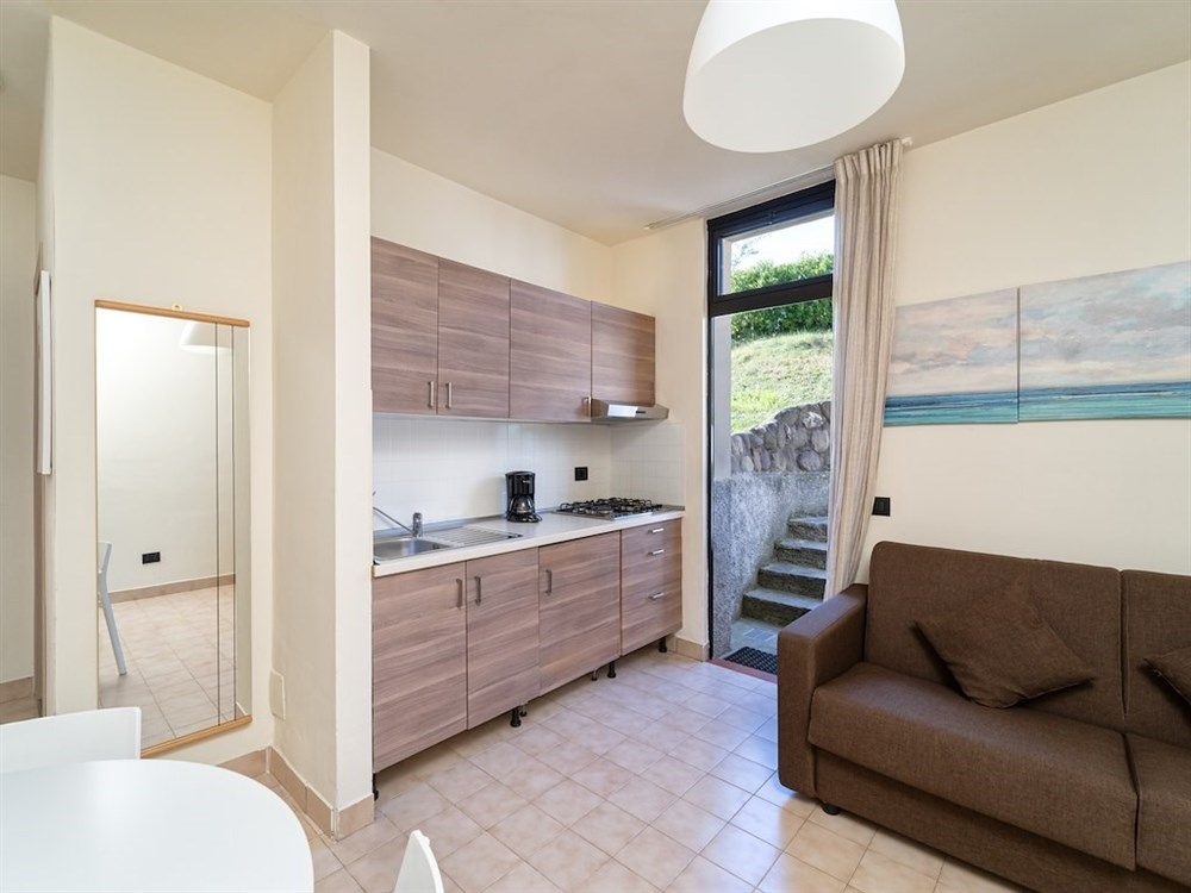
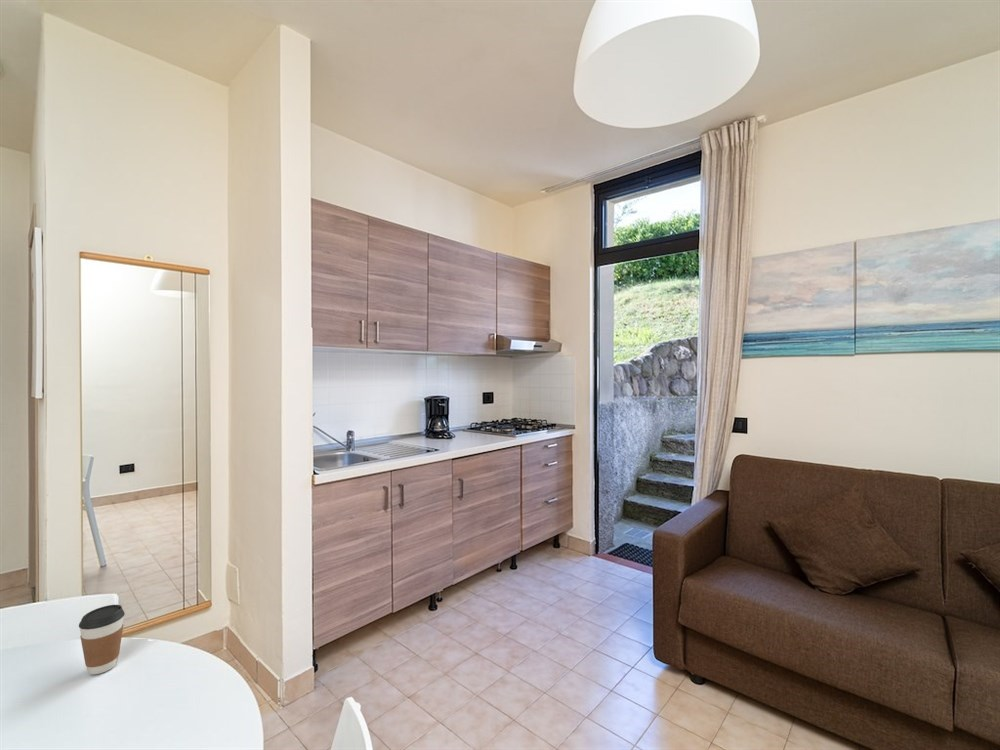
+ coffee cup (102, 639)
